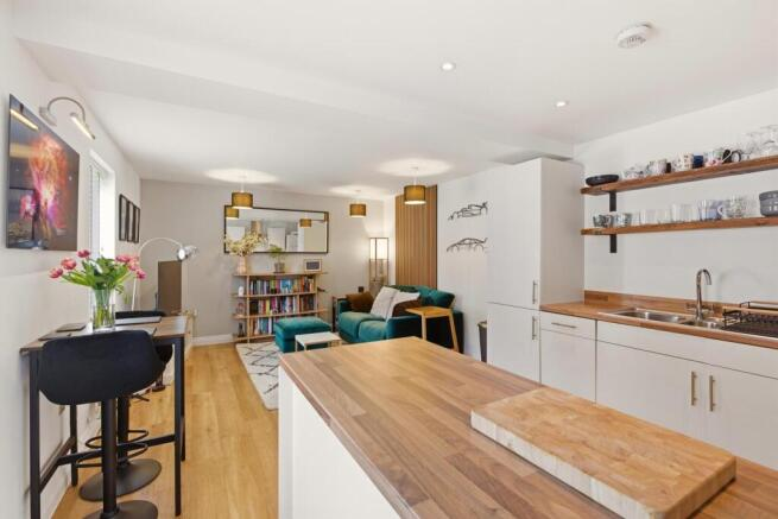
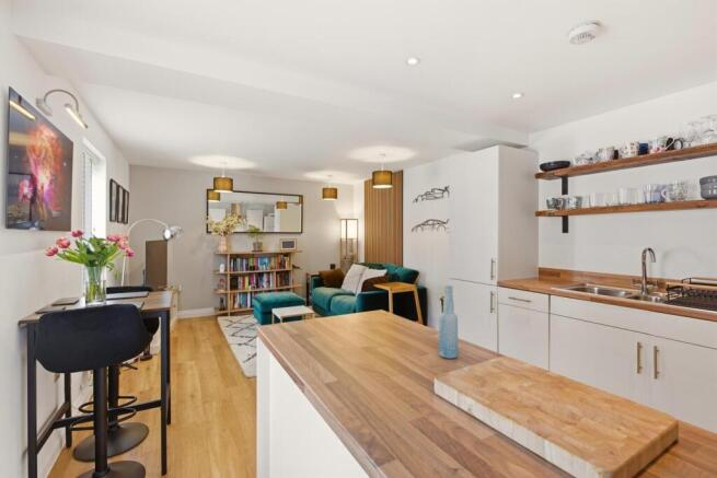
+ bottle (448, 320)
